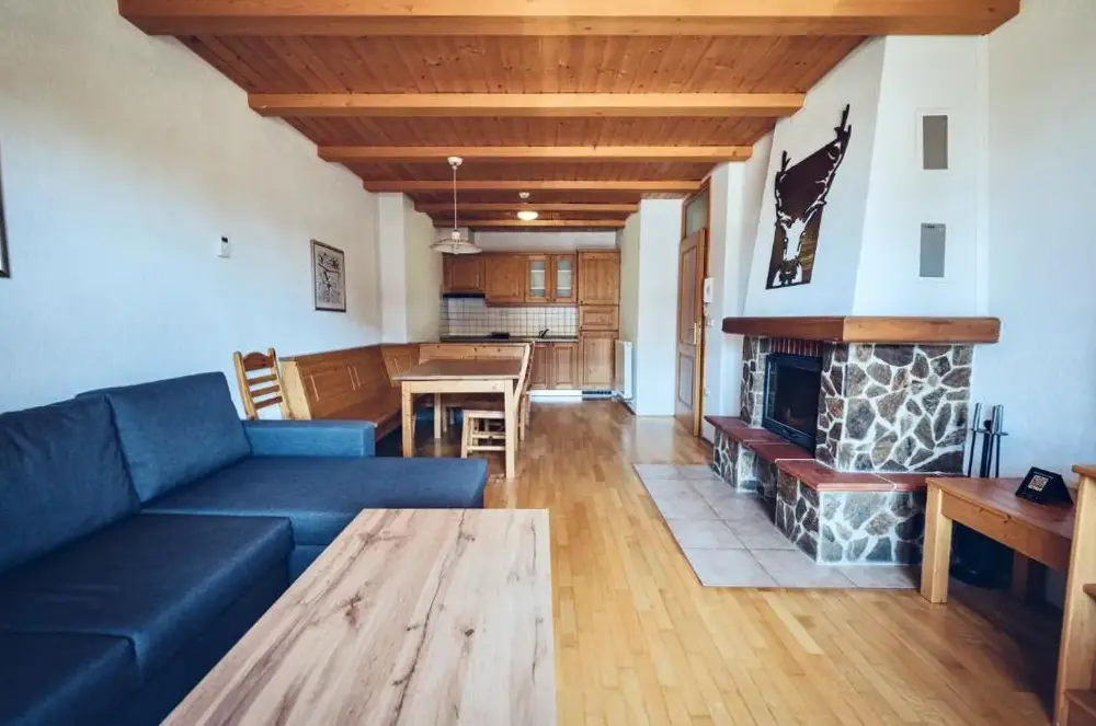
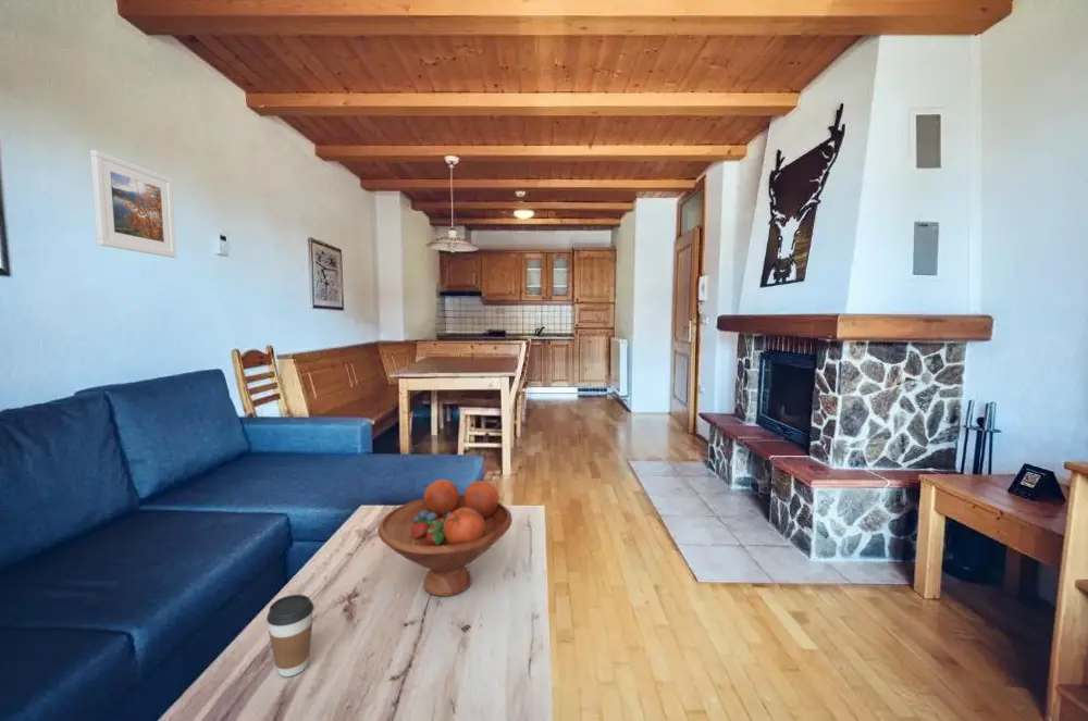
+ fruit bowl (446, 538)
+ coffee cup (292, 635)
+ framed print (137, 209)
